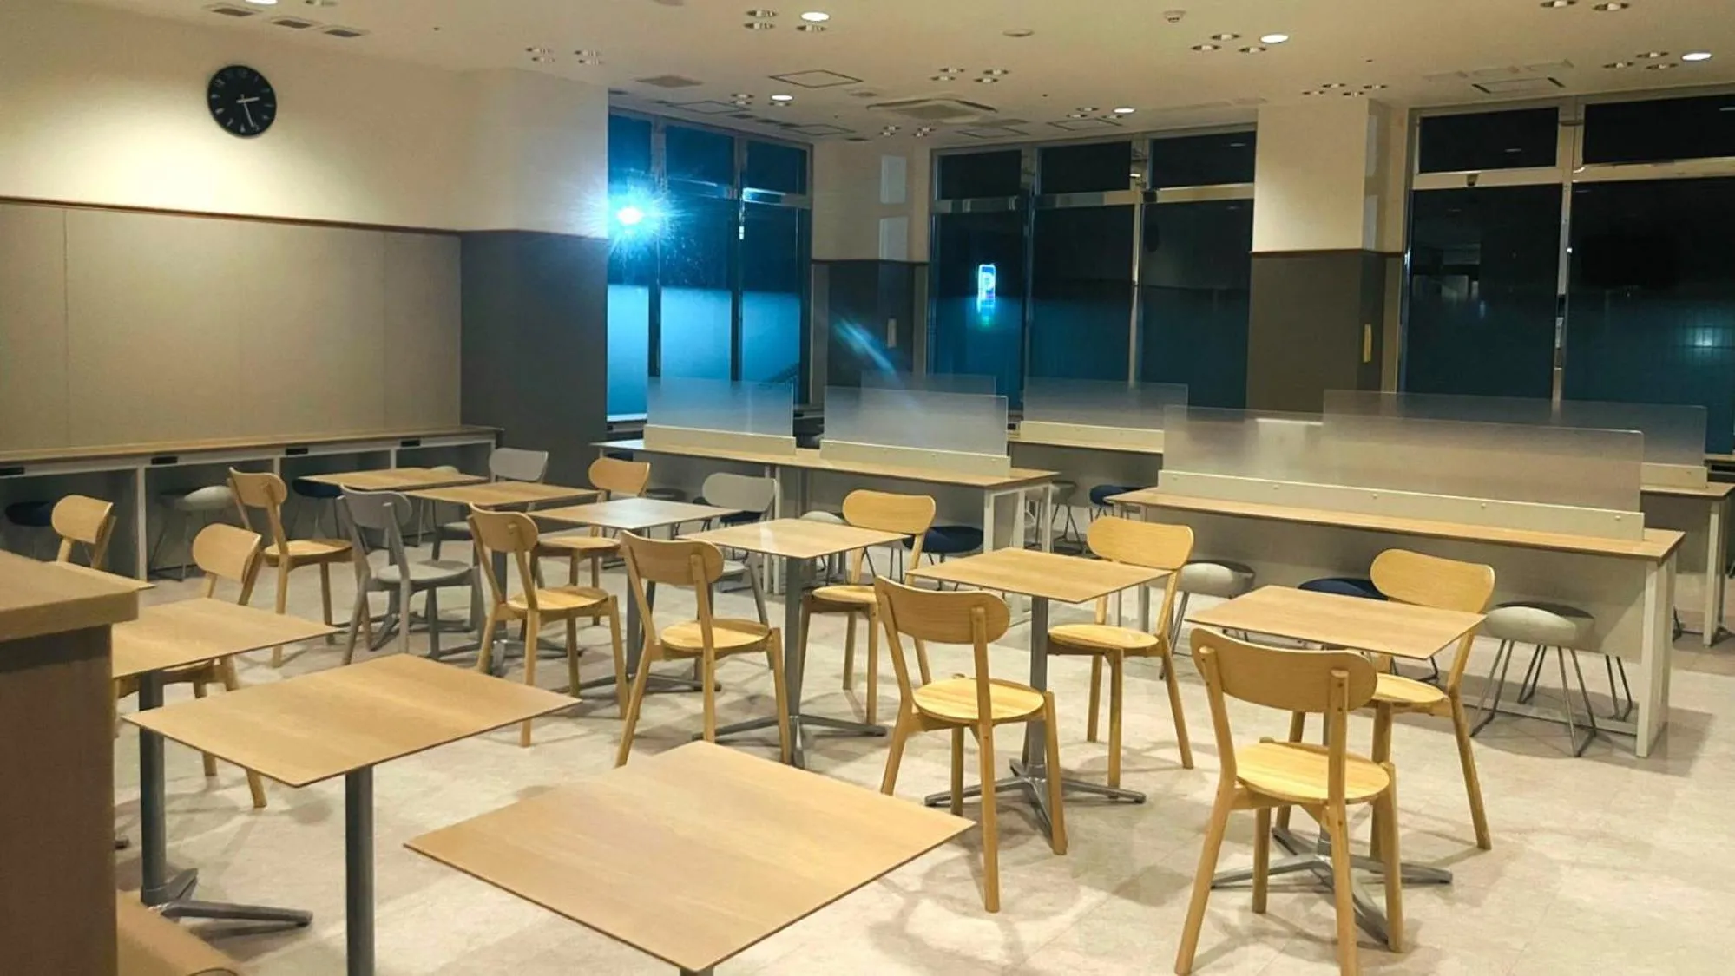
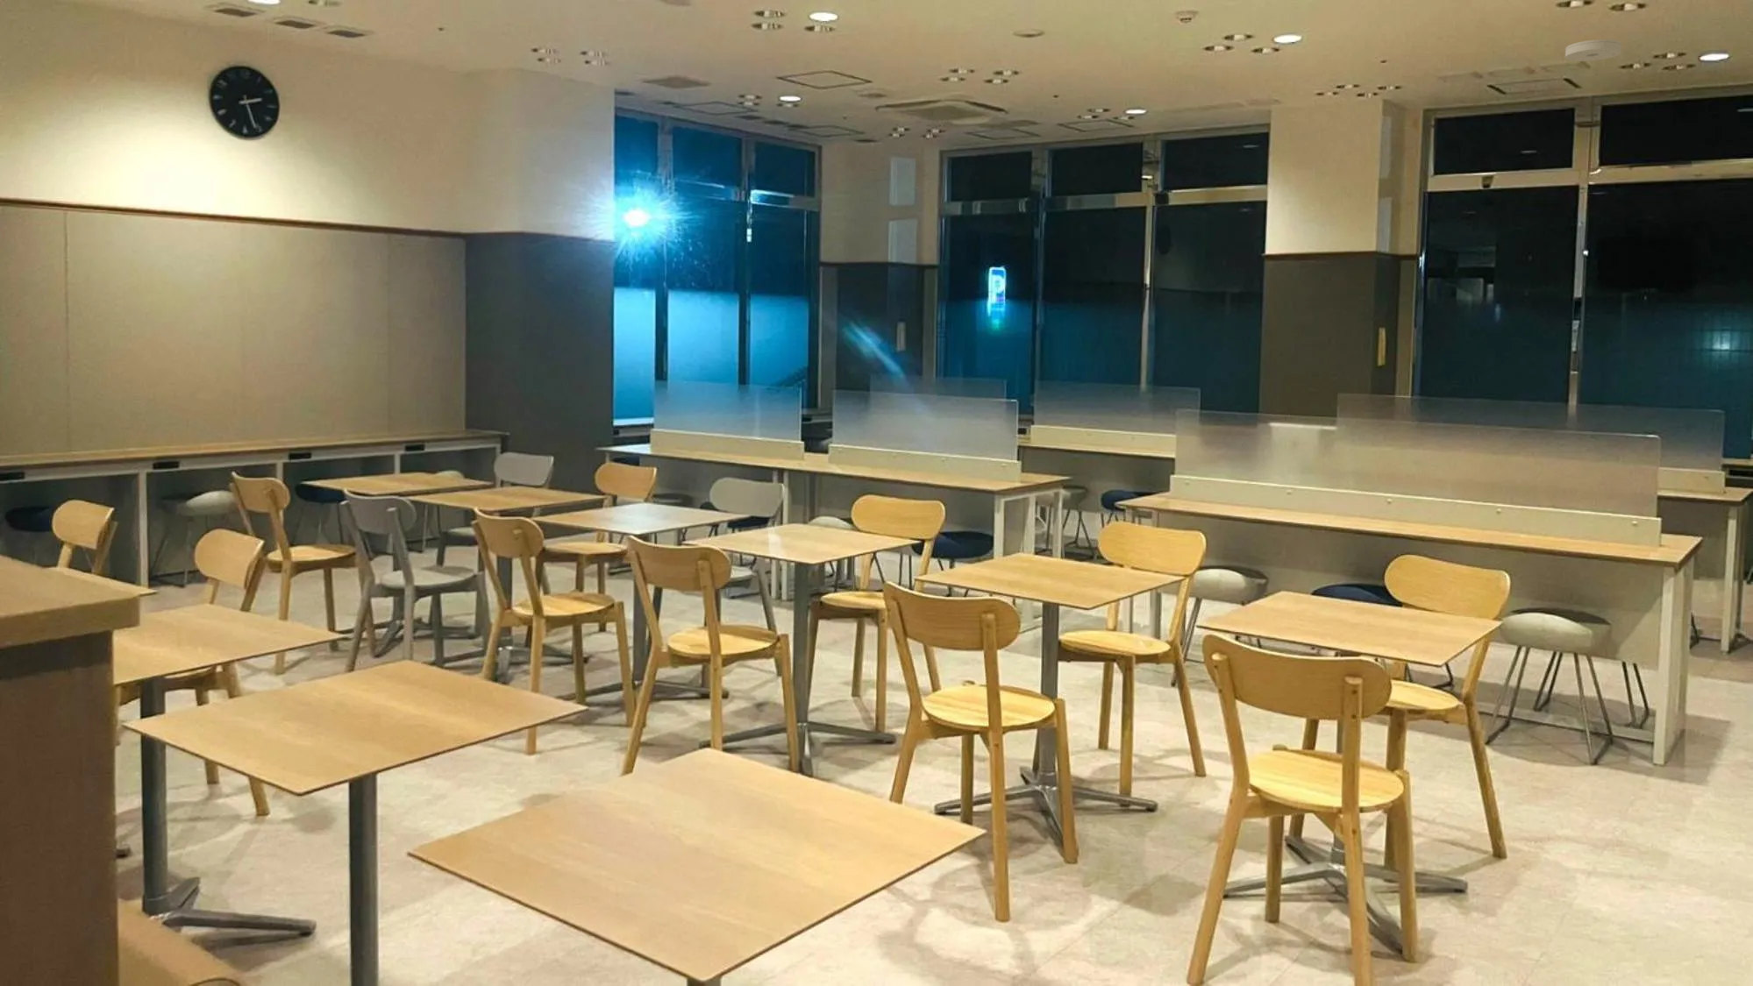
+ smoke detector (1593, 49)
